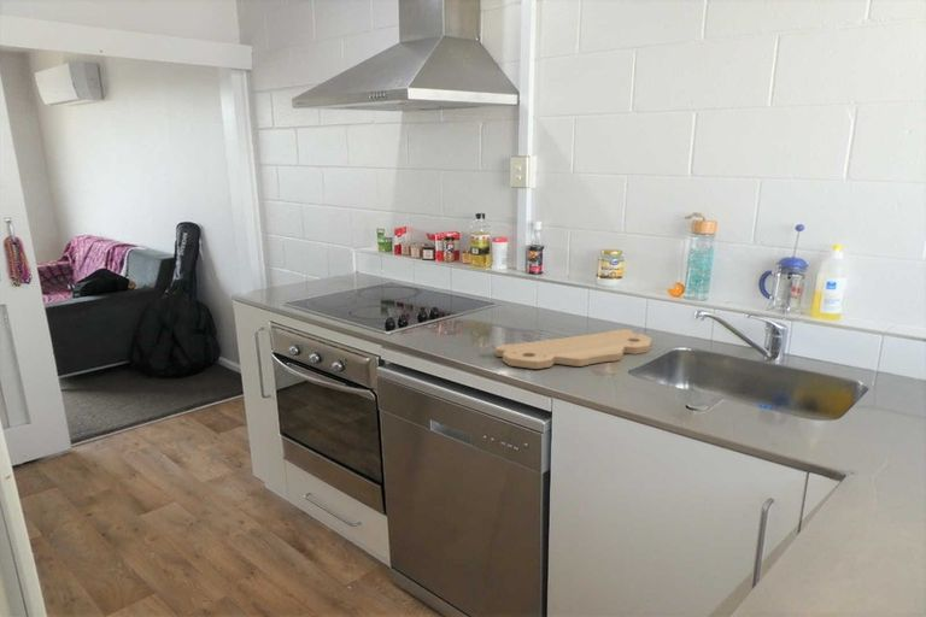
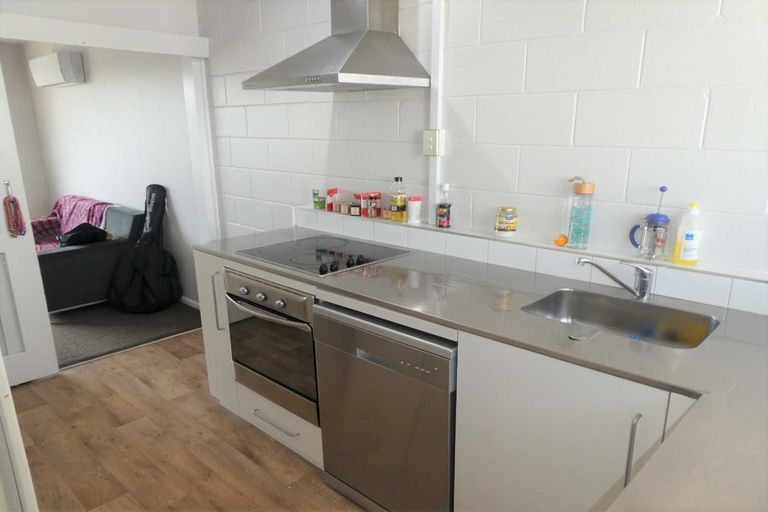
- cutting board (580, 349)
